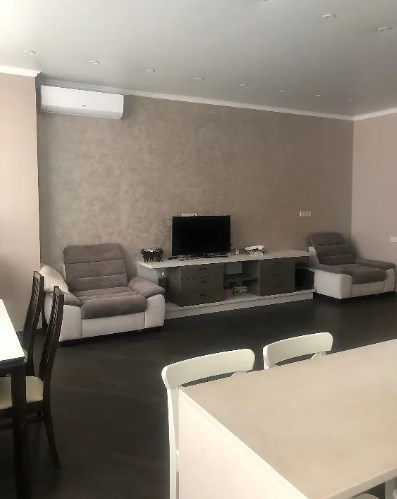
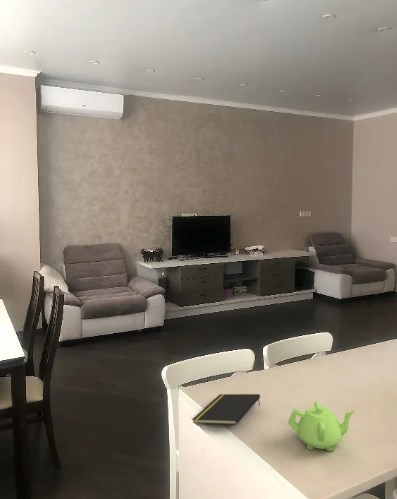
+ teapot (321, 425)
+ notepad (227, 408)
